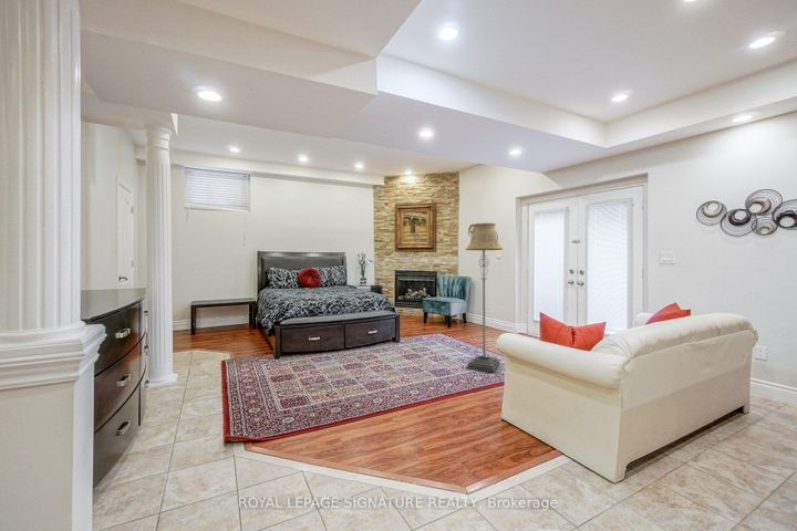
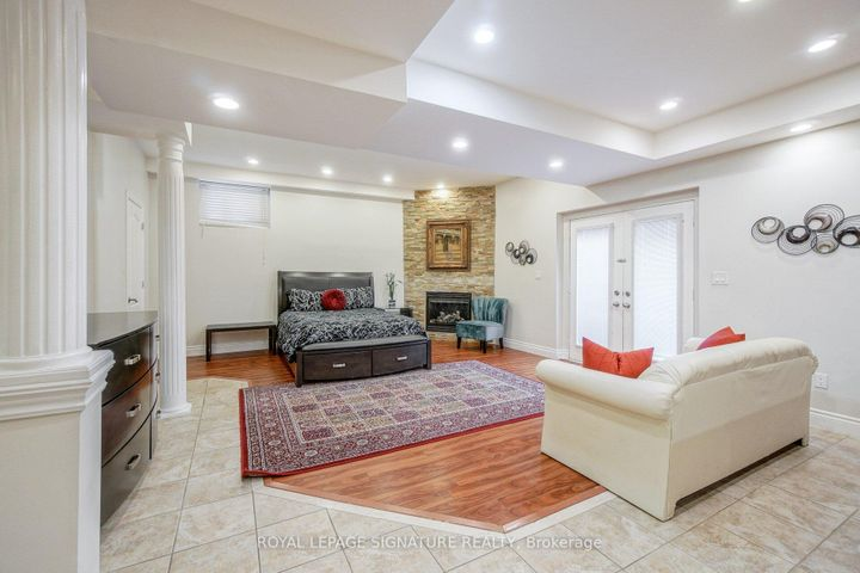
- floor lamp (484, 295)
